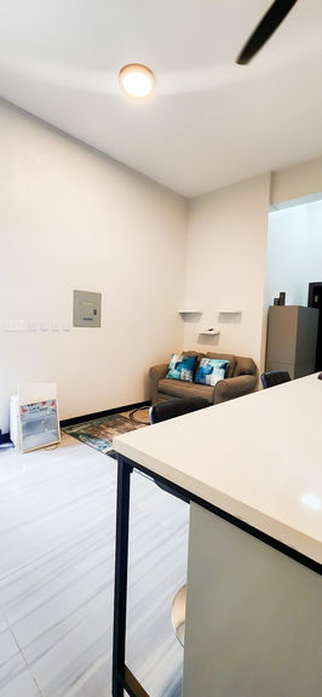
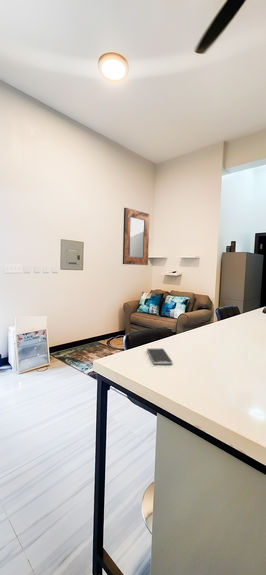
+ smartphone (158, 355)
+ home mirror (136, 238)
